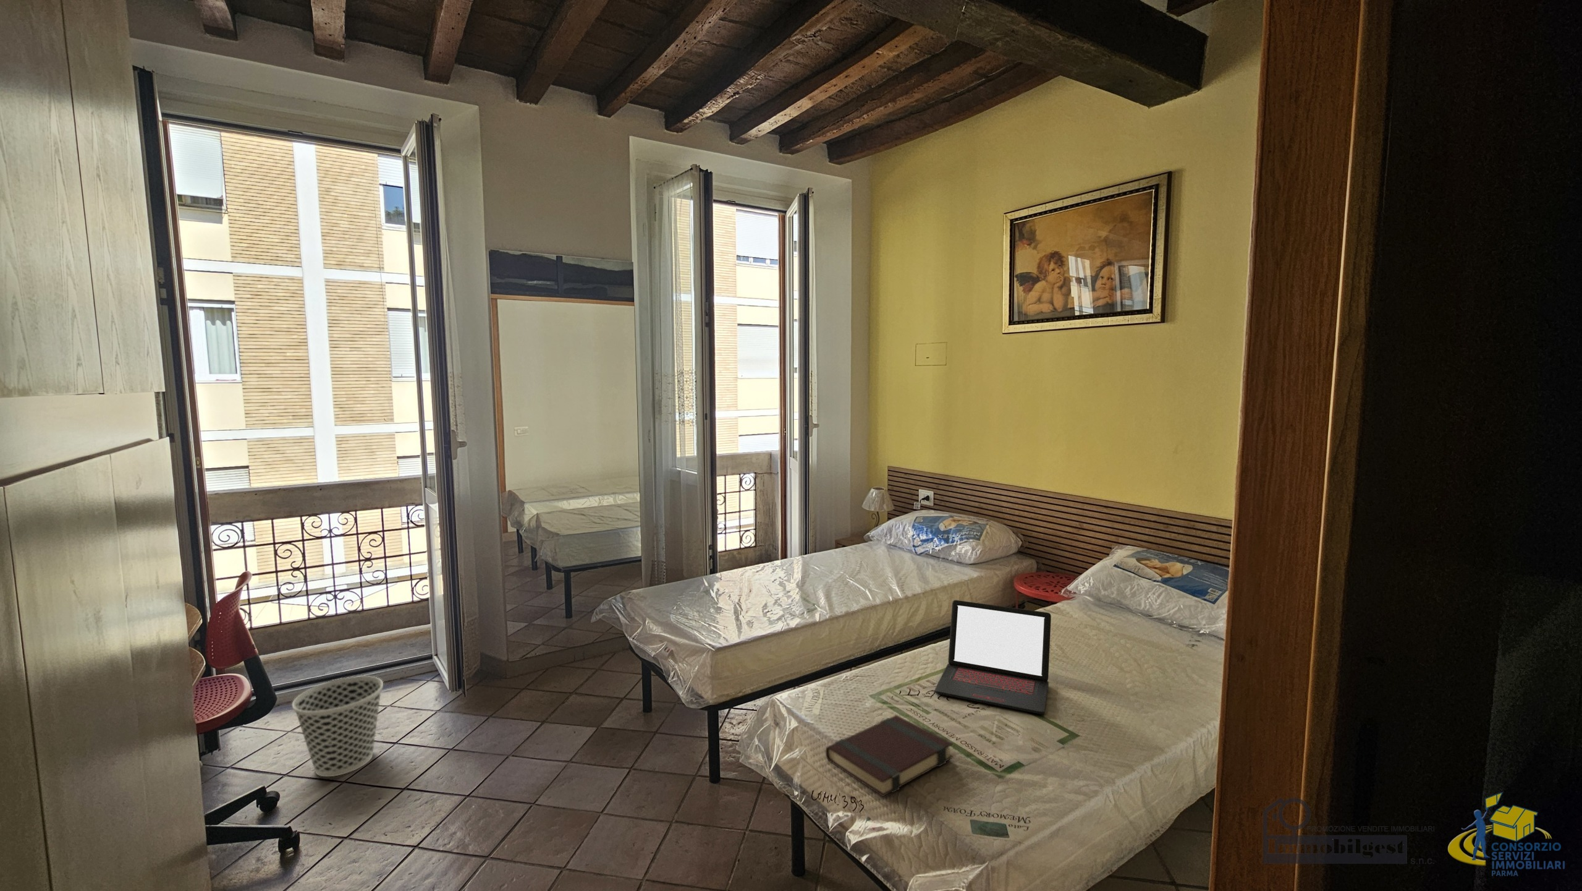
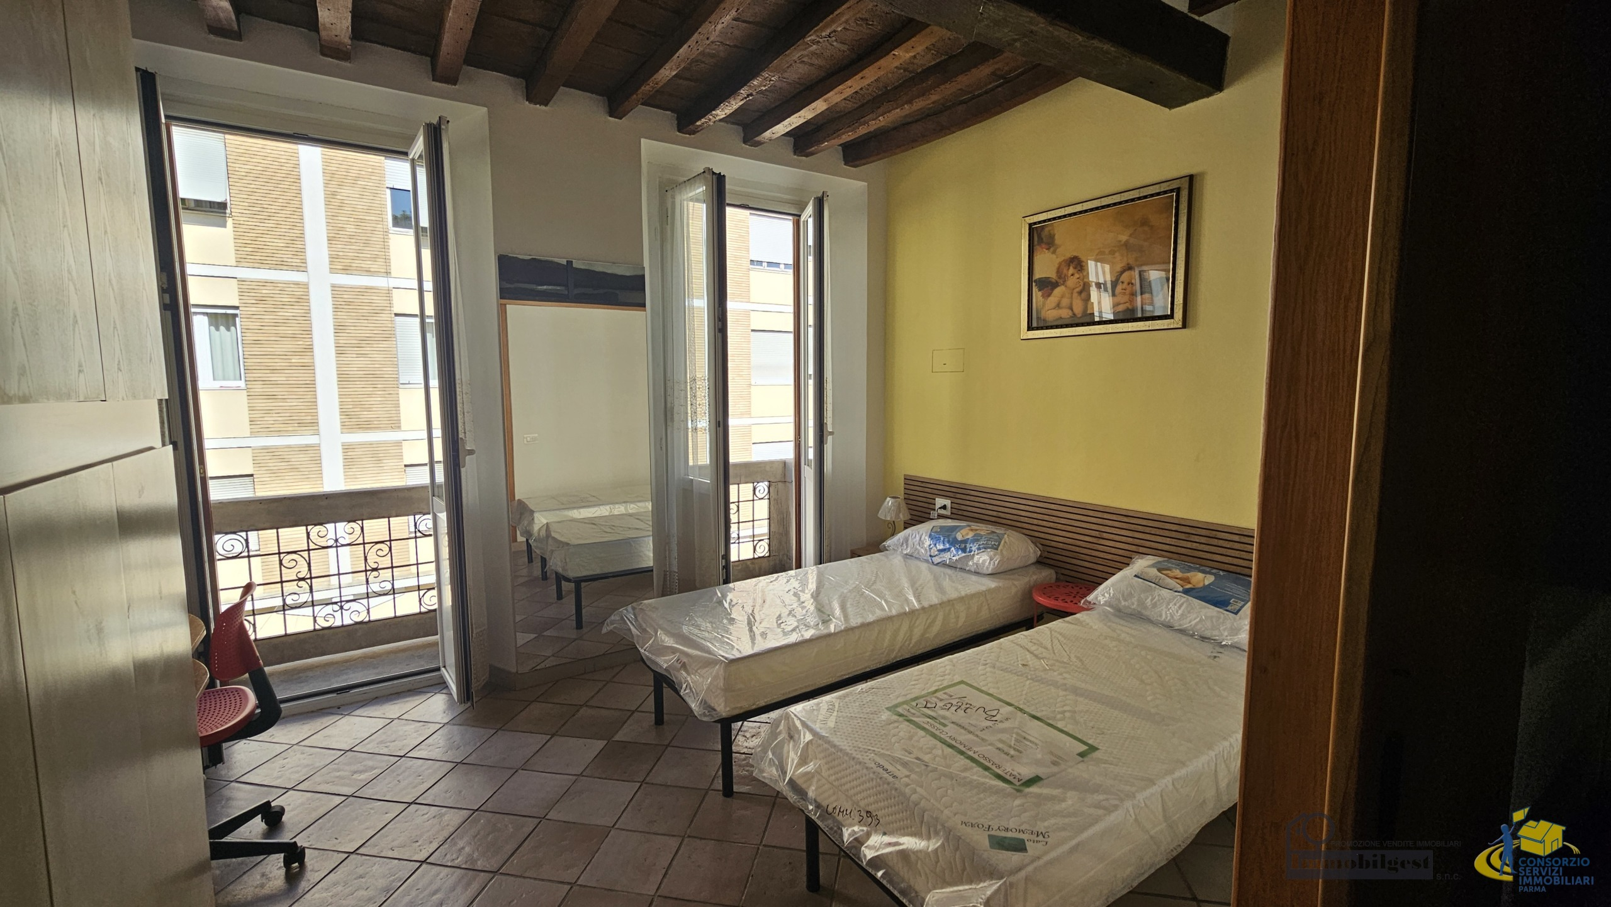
- book (889, 751)
- laptop (994, 652)
- wastebasket (342, 727)
